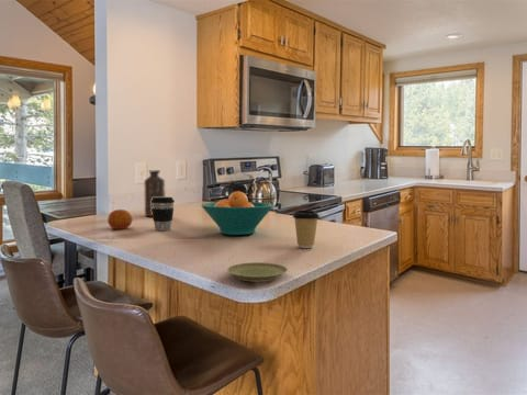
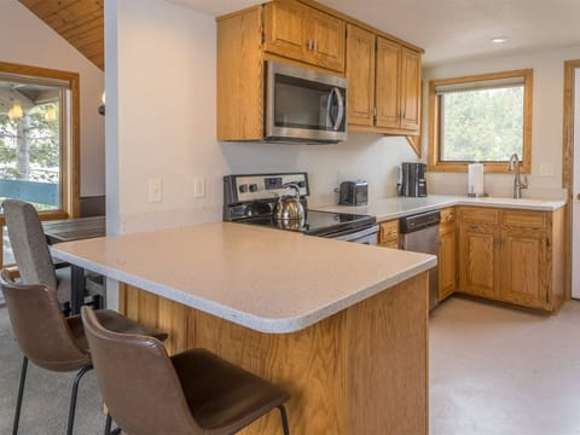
- coffee cup (305, 228)
- bottle (155, 192)
- fruit (120, 218)
- fruit bowl (237, 212)
- coffee cup (162, 213)
- plate (257, 272)
